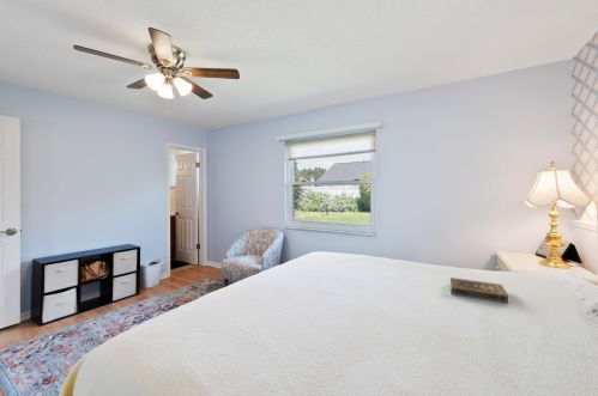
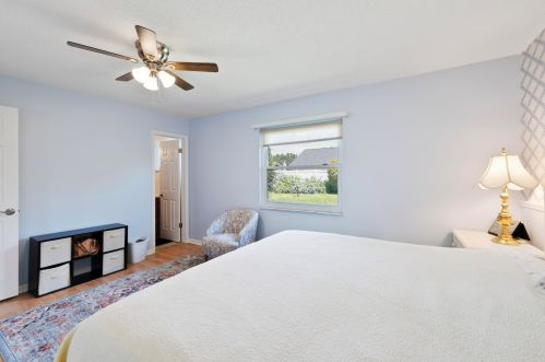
- book (476, 288)
